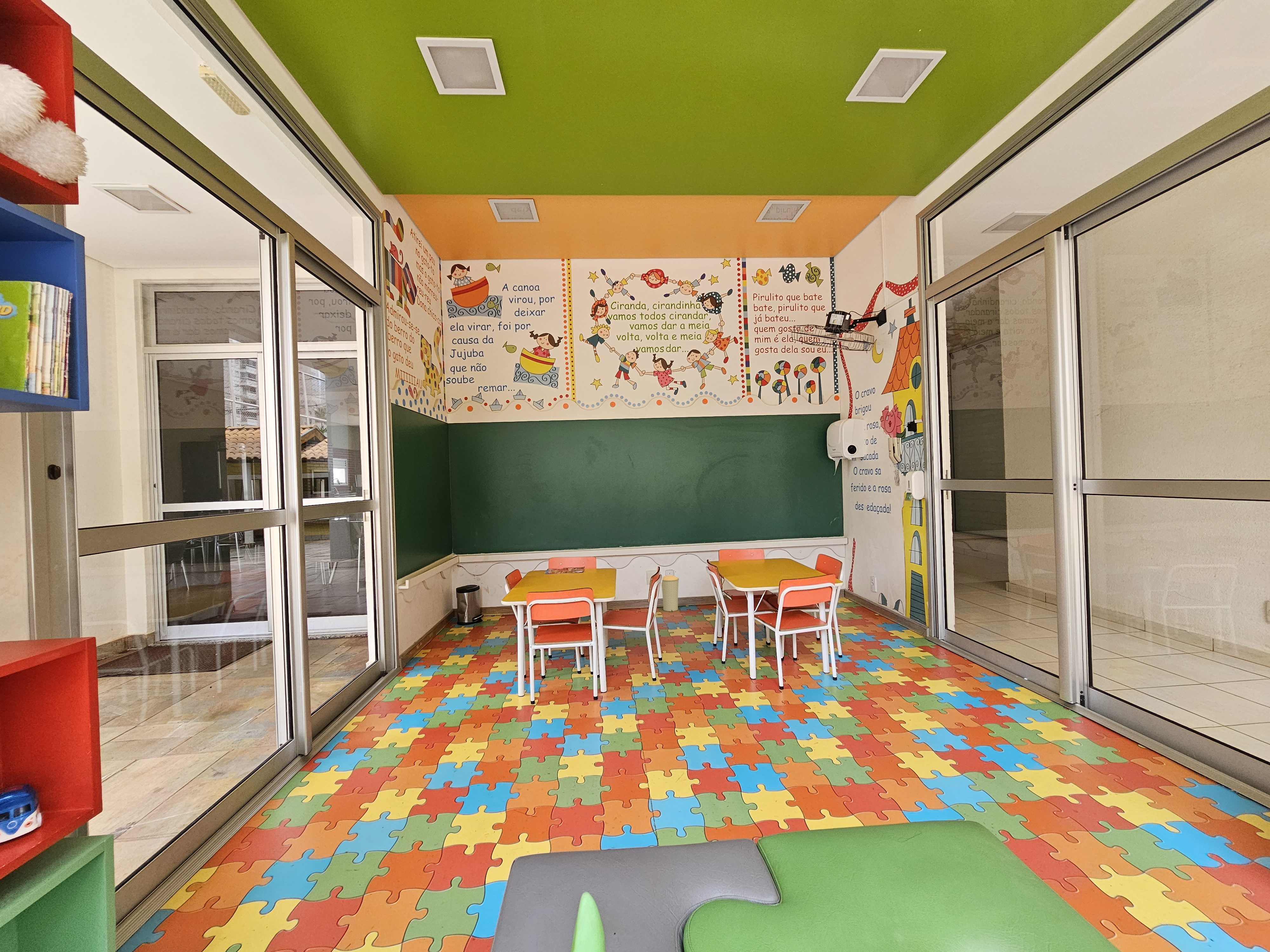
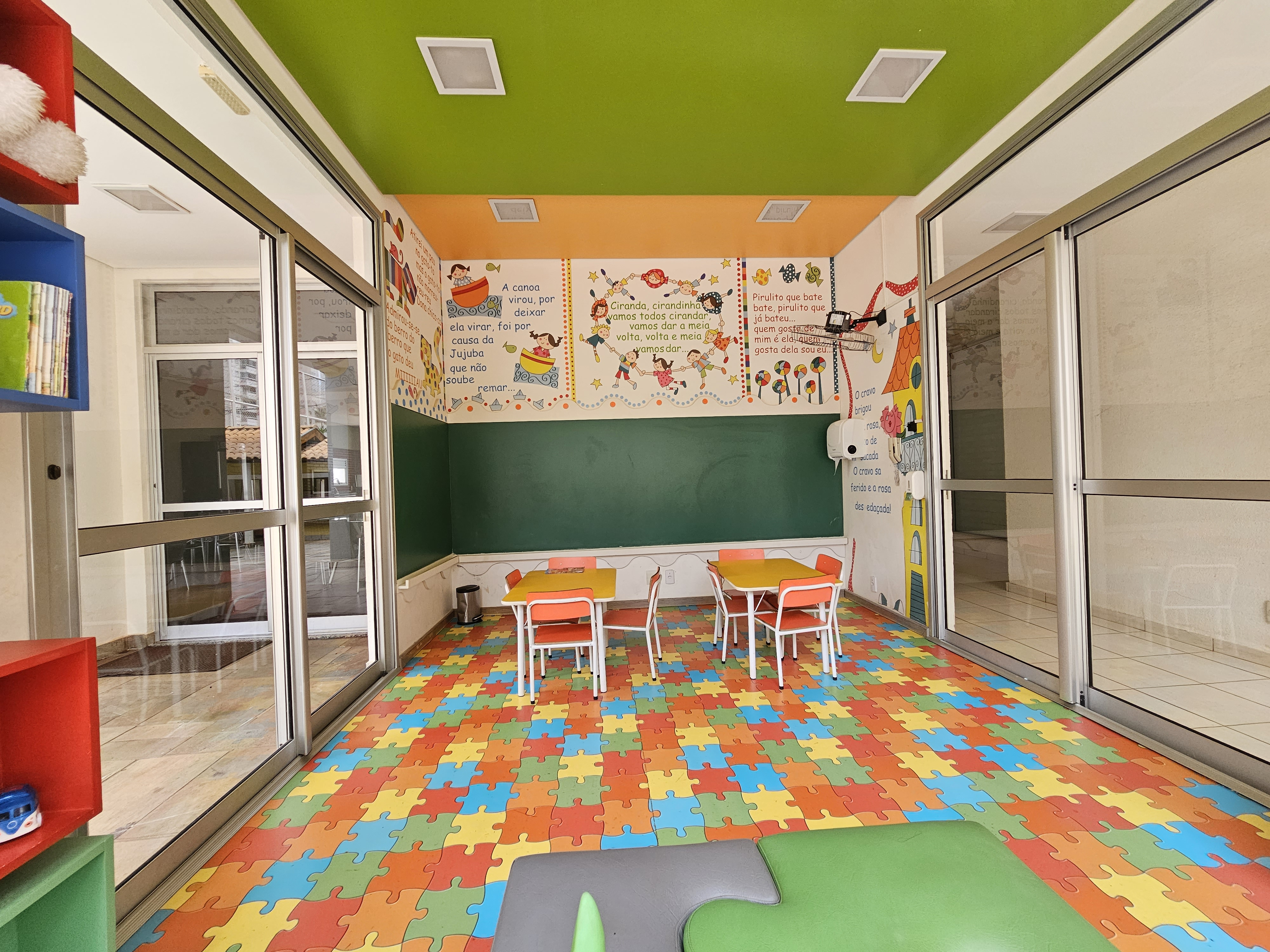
- trash can (670, 592)
